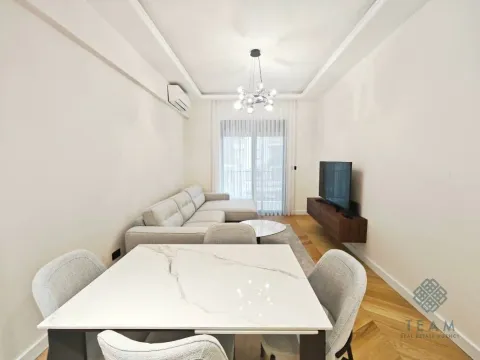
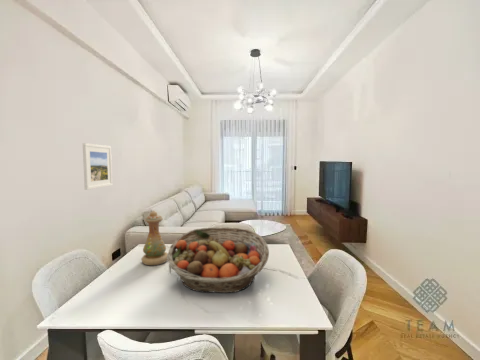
+ vase (154, 235)
+ fruit basket (218, 257)
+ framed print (98, 166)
